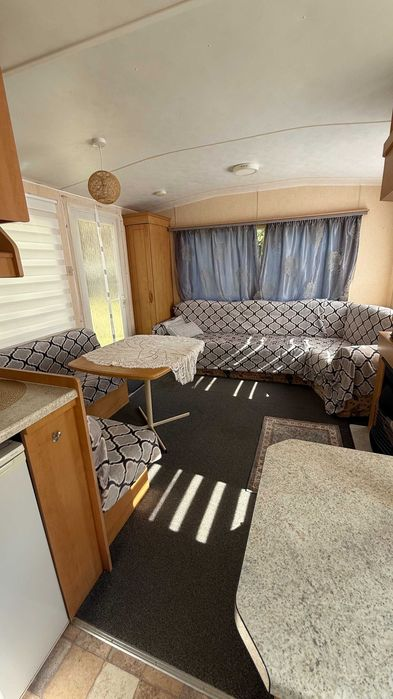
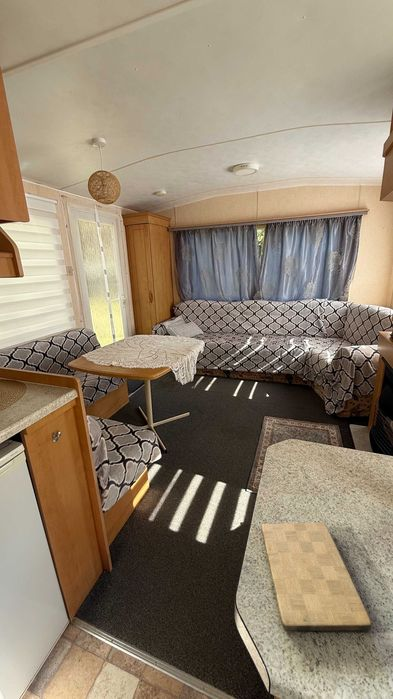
+ cutting board (307, 567)
